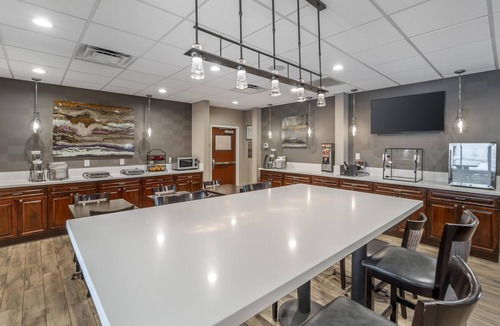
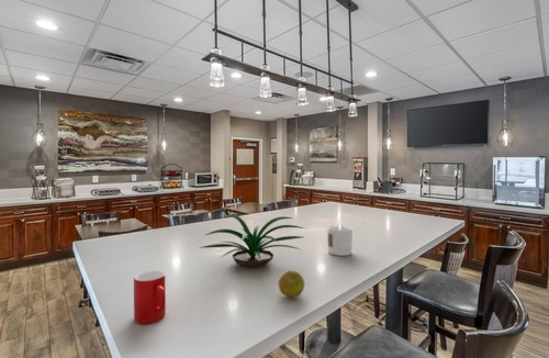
+ cup (150, 298)
+ candle (339, 237)
+ fruit (291, 283)
+ plant (254, 239)
